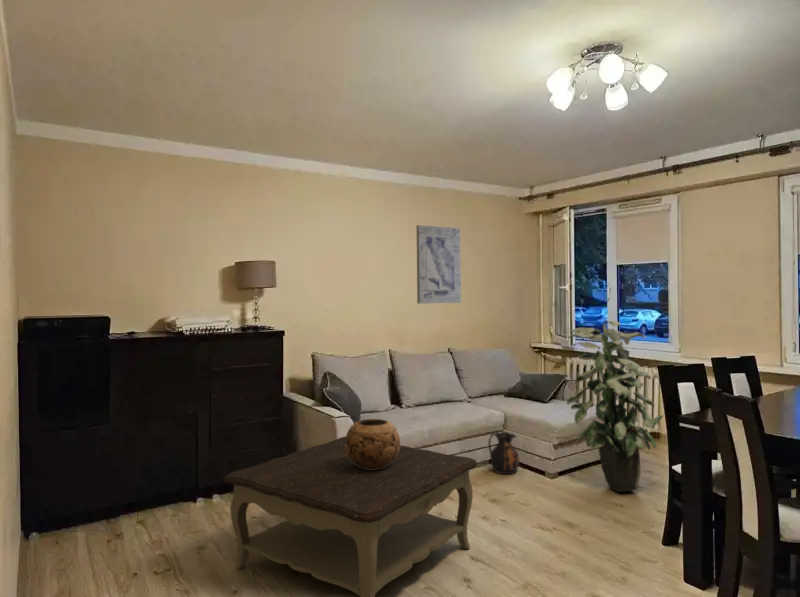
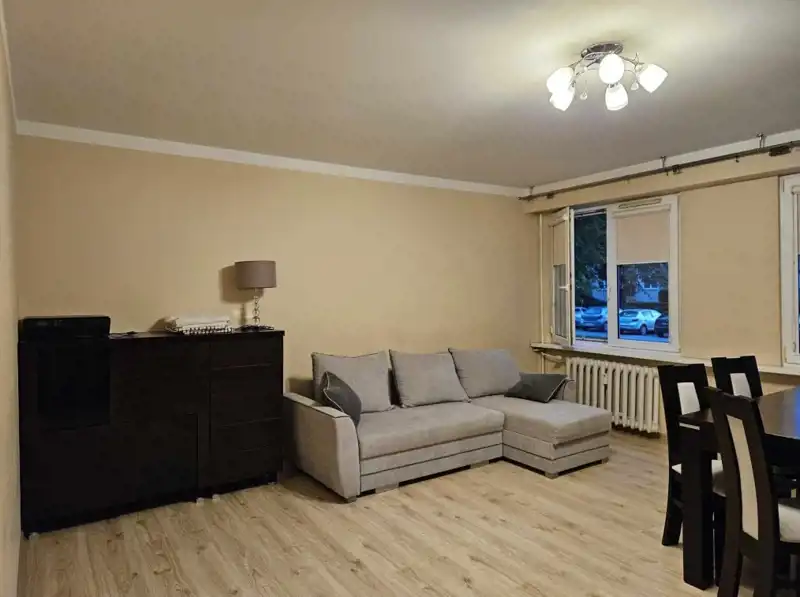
- ceramic jug (504, 452)
- wall art (439, 265)
- coffee table (355, 511)
- decorative bowl (372, 443)
- indoor plant (611, 404)
